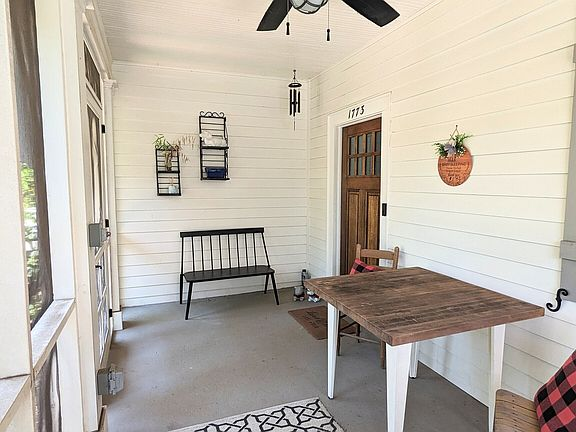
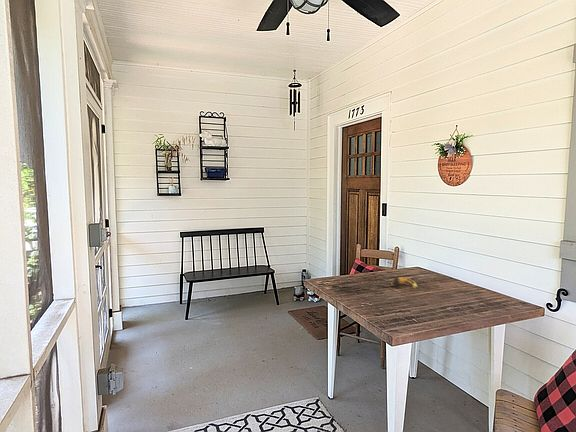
+ banana (406, 283)
